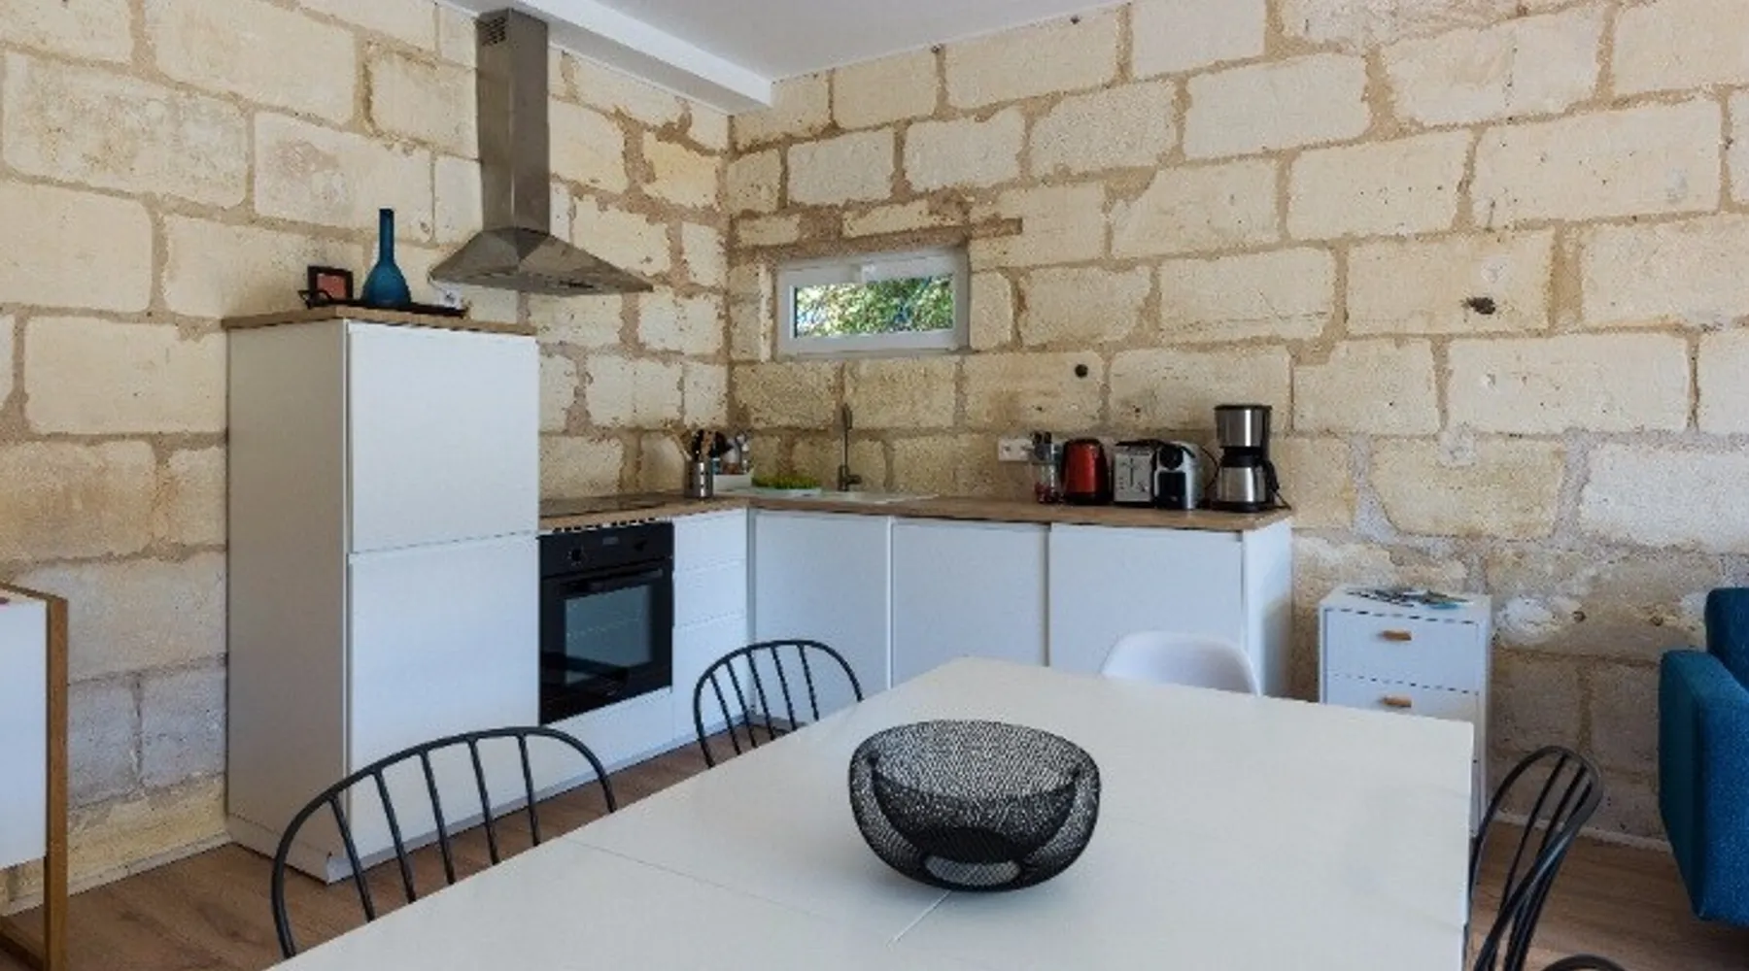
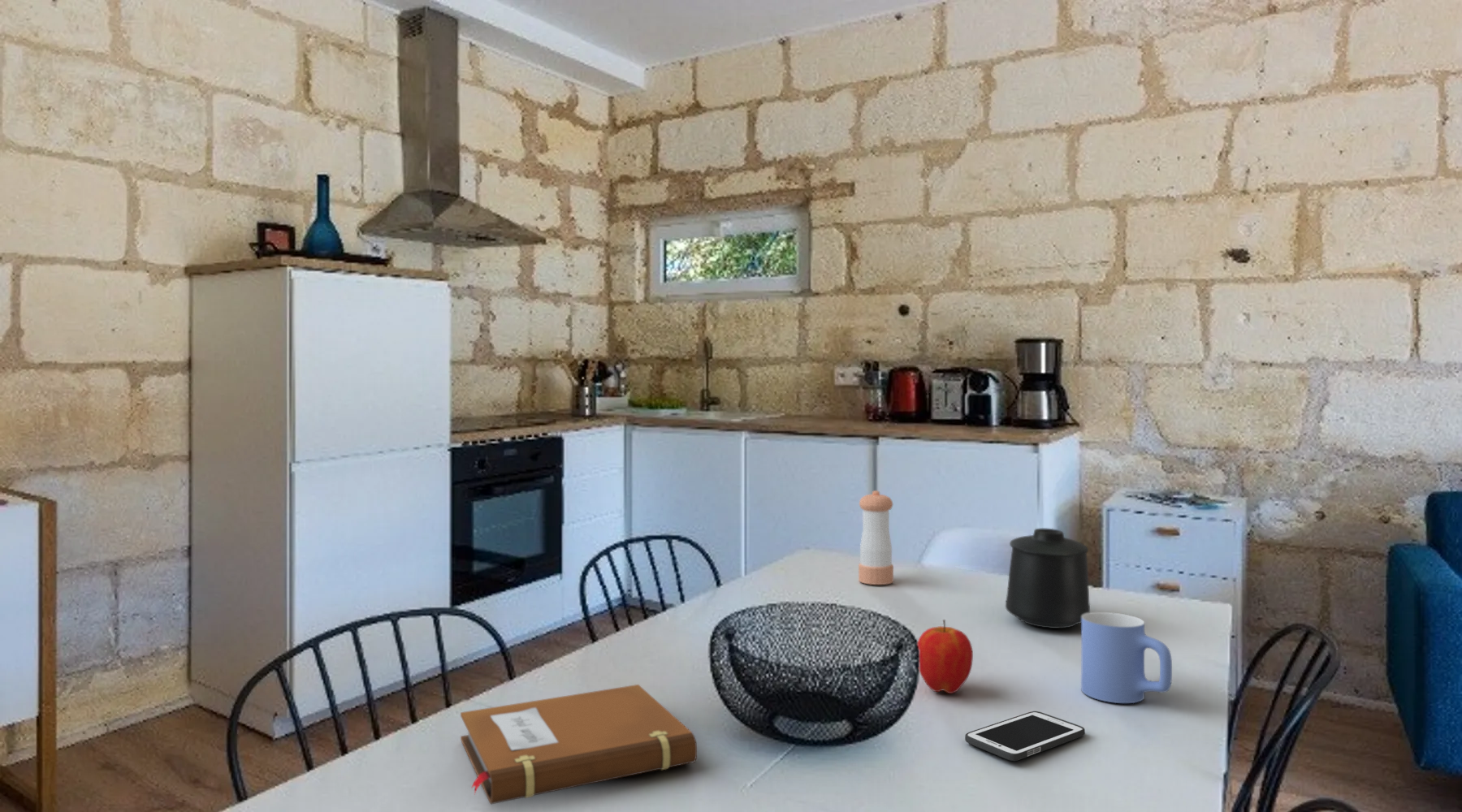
+ mug (1039, 573)
+ apple (944, 655)
+ cell phone (1025, 735)
+ notebook (569, 739)
+ mug (1123, 659)
+ pepper shaker (876, 536)
